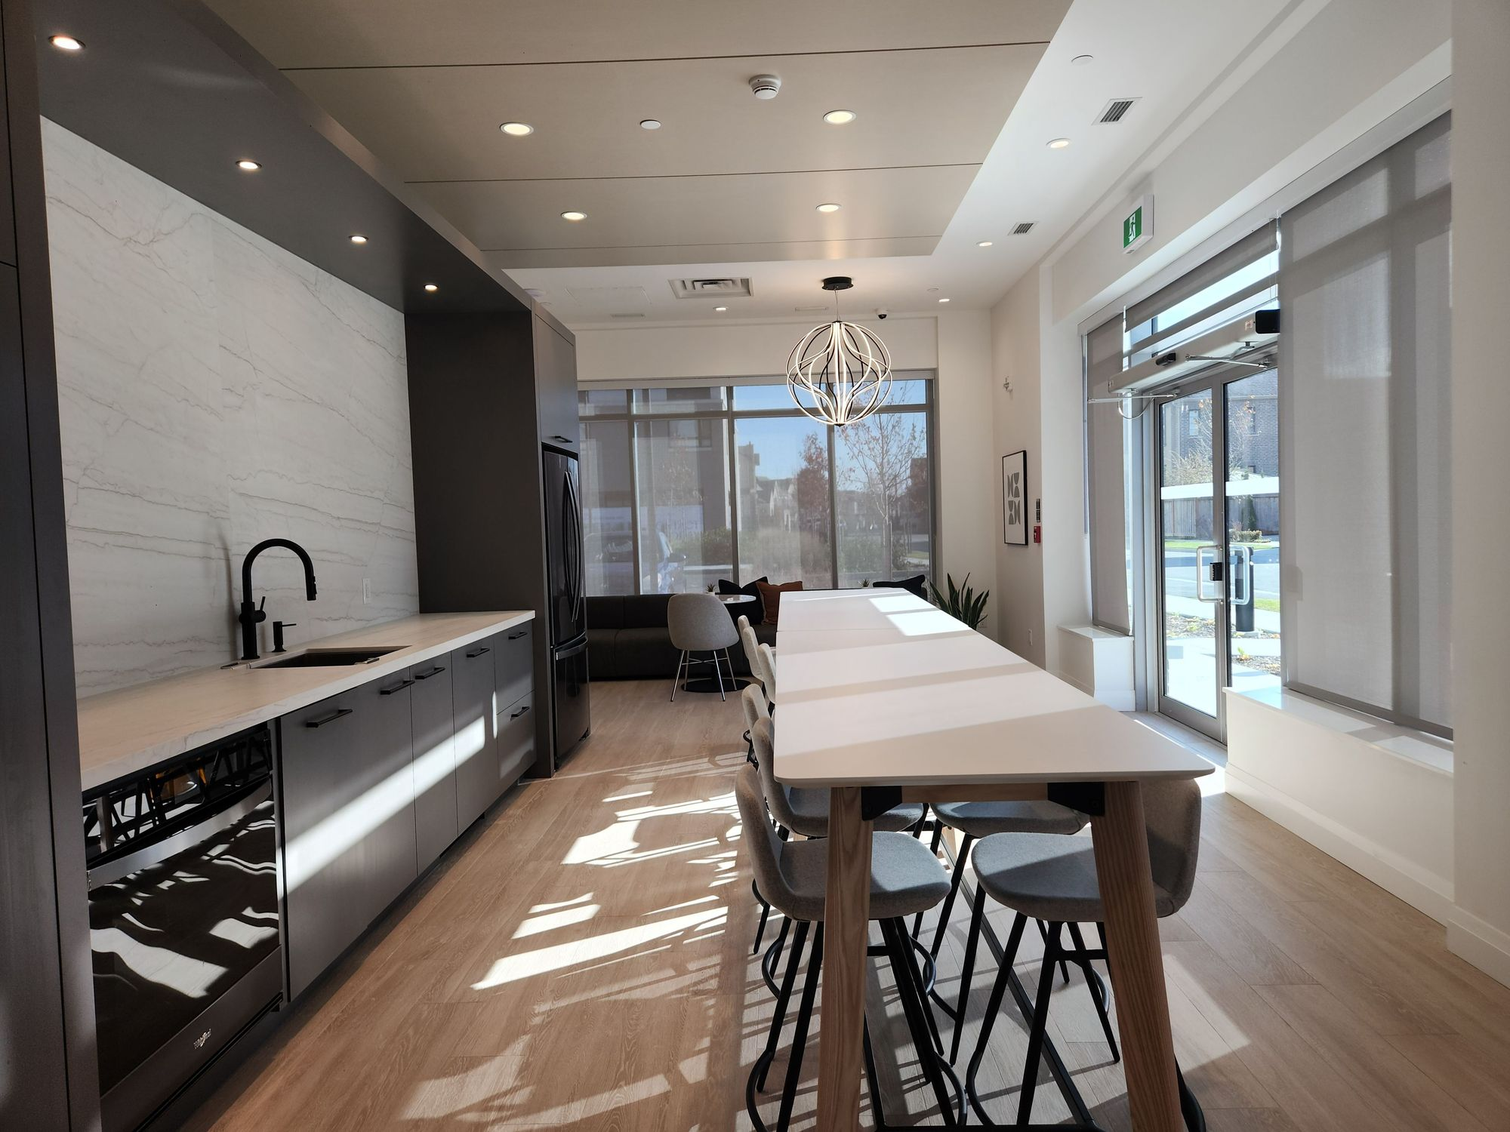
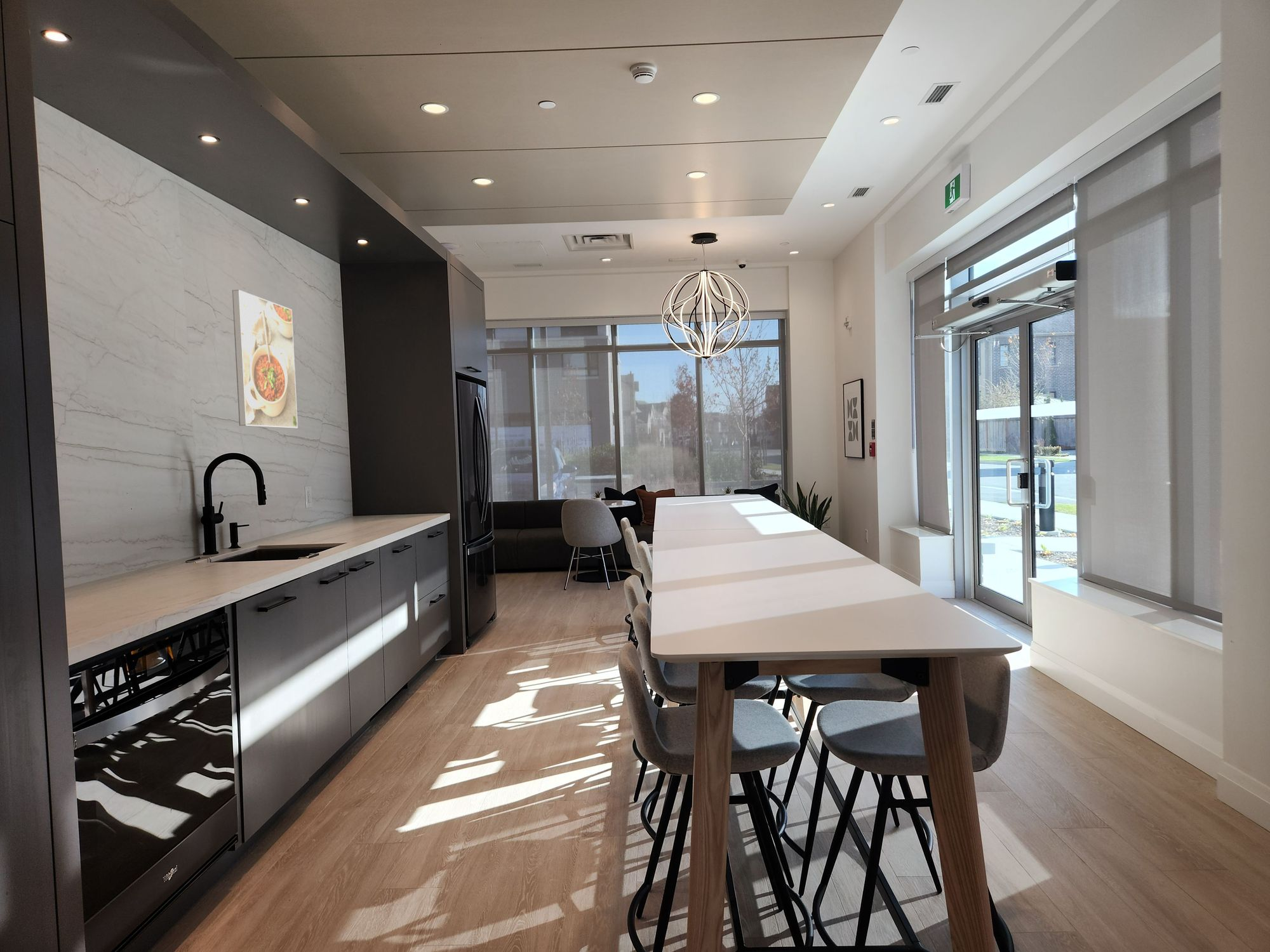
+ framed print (267, 364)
